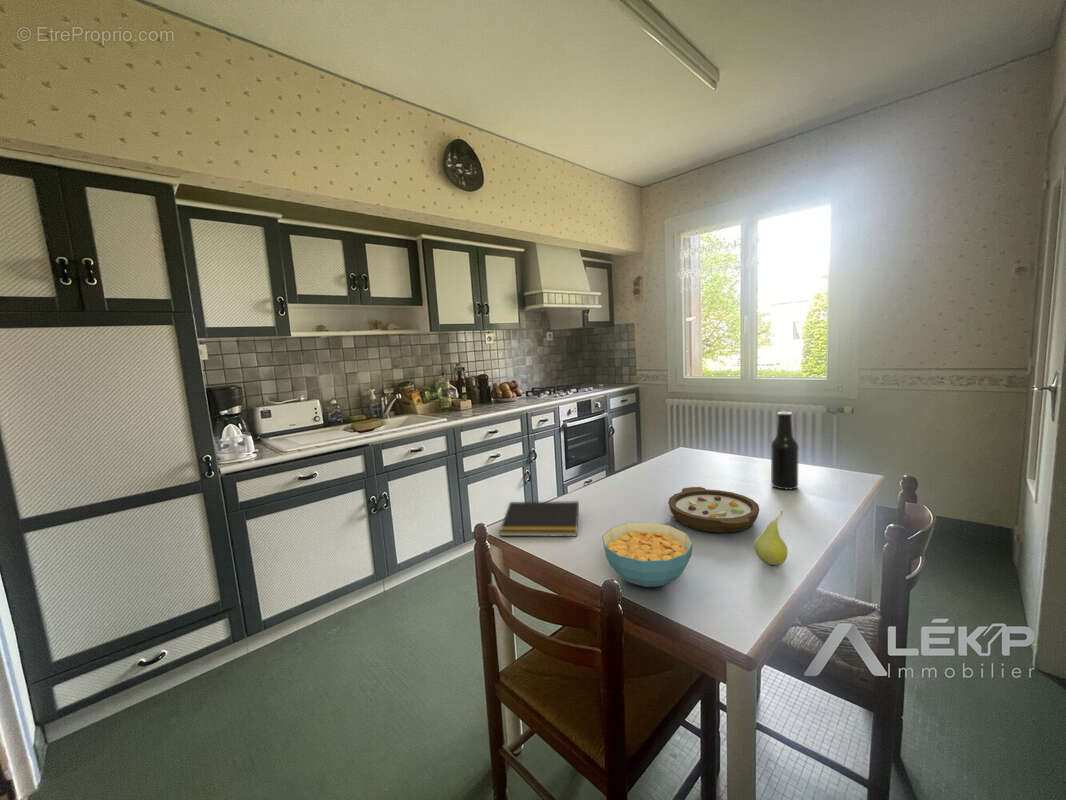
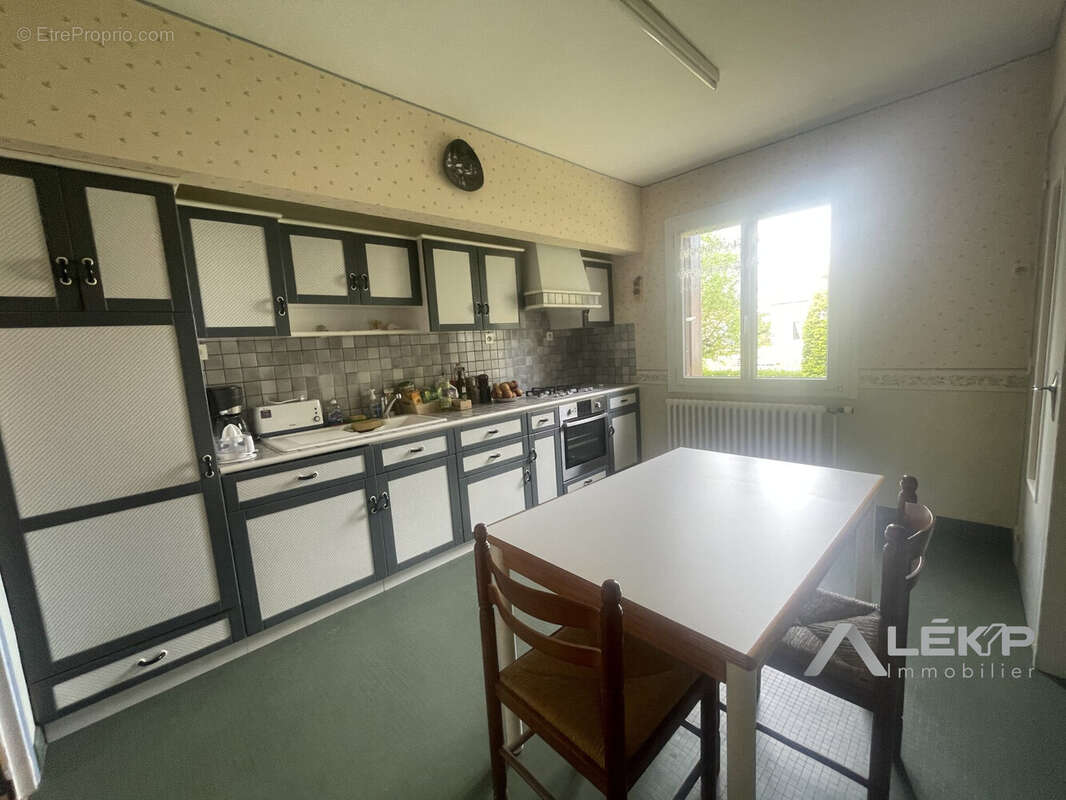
- cereal bowl (646, 560)
- bowl (712, 511)
- fruit (772, 538)
- beer bottle (784, 449)
- notepad (540, 517)
